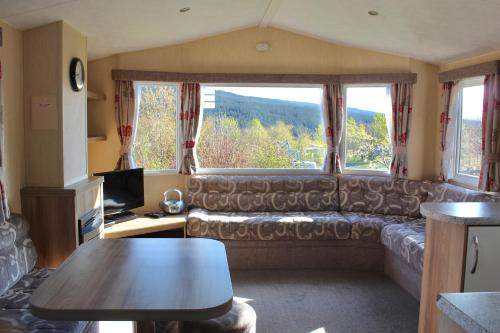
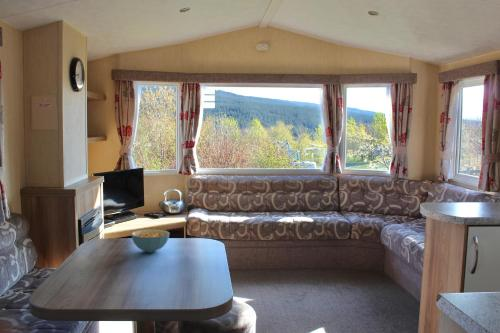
+ cereal bowl (150, 242)
